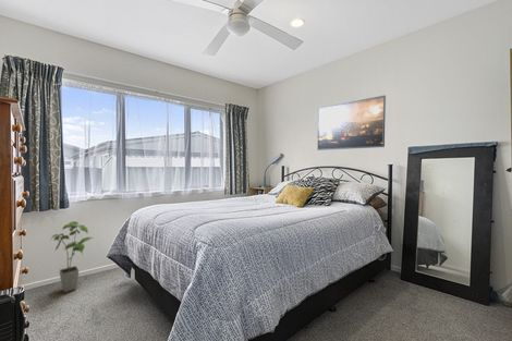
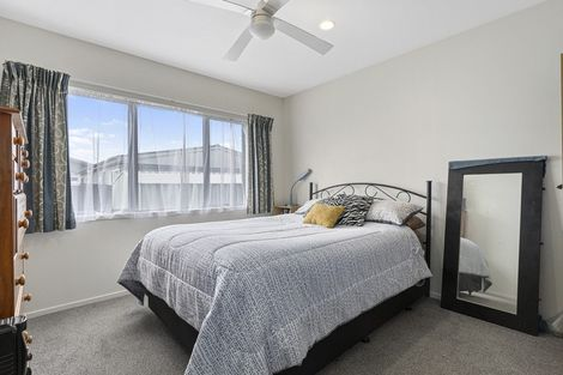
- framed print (348, 125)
- house plant (73, 254)
